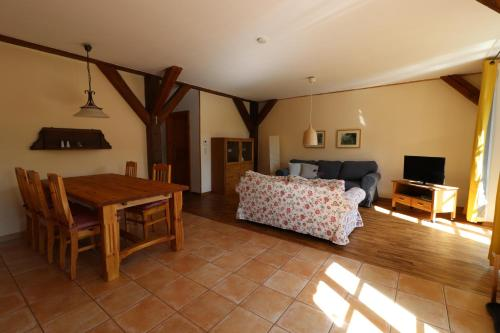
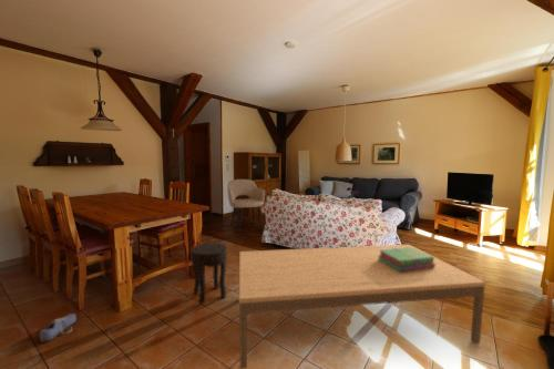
+ shoe (59, 324)
+ armchair (245, 203)
+ coffee table (345, 291)
+ side table (213, 271)
+ stack of books (404, 258)
